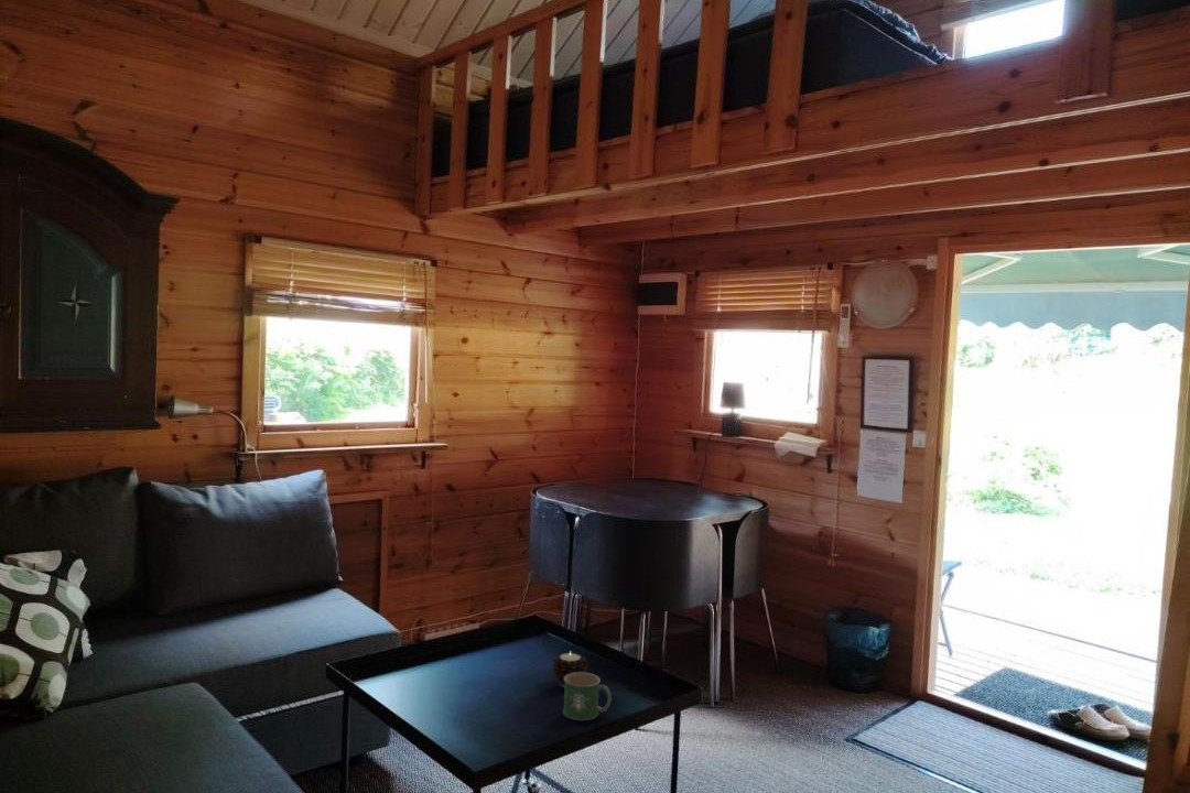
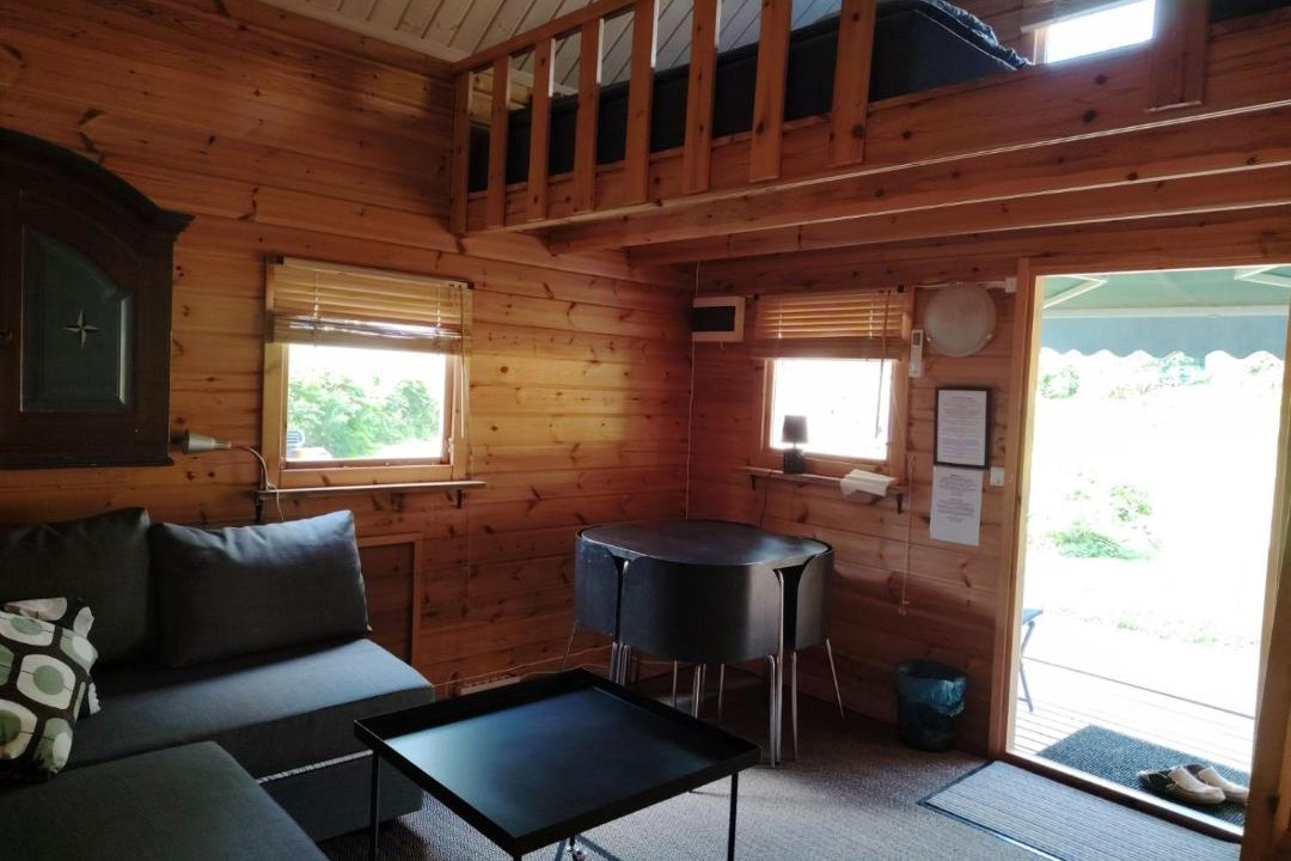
- candle (570, 667)
- mug (587, 696)
